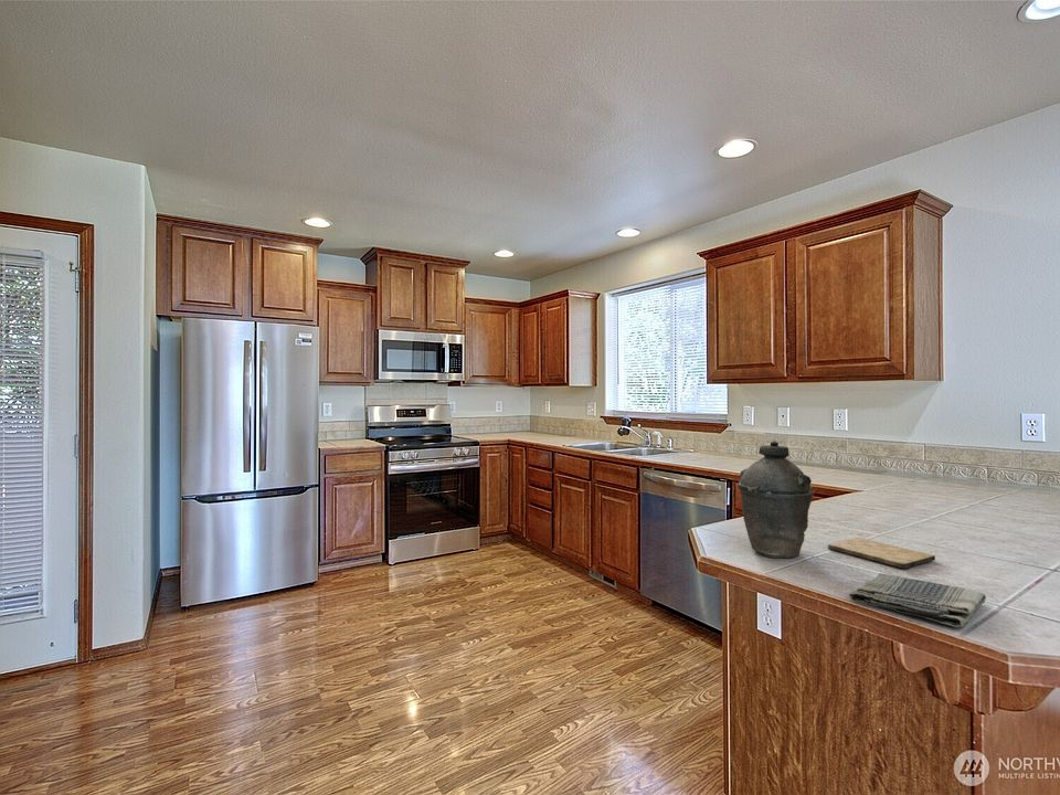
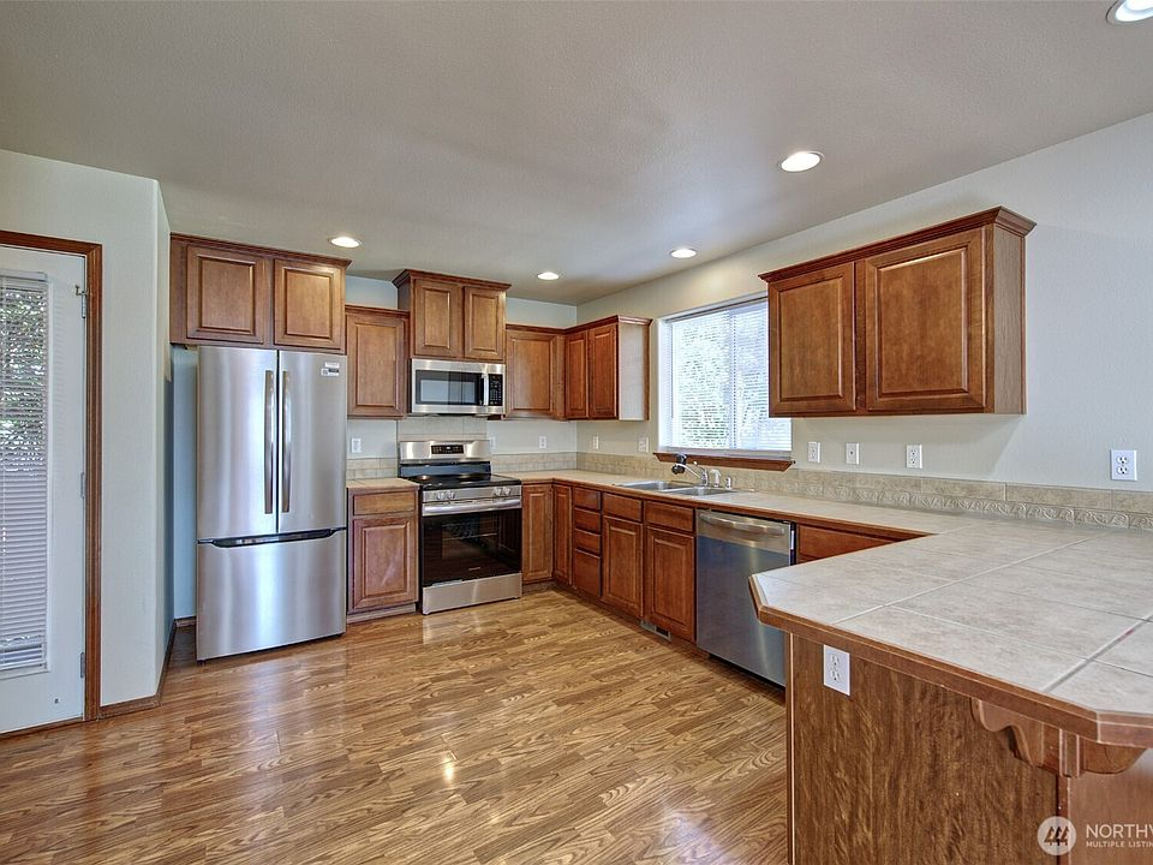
- cutting board (879, 551)
- kettle (775, 496)
- dish towel (916, 594)
